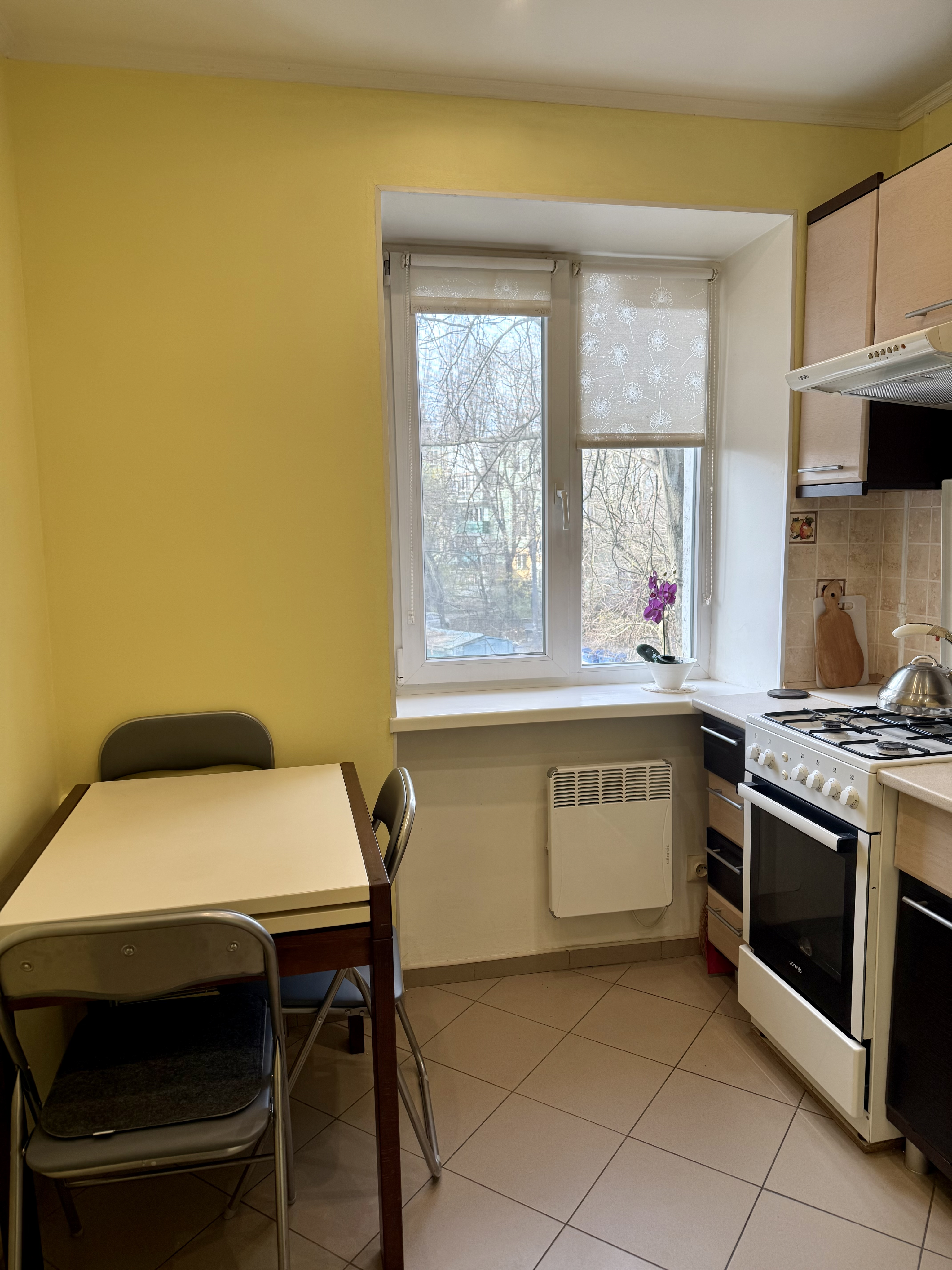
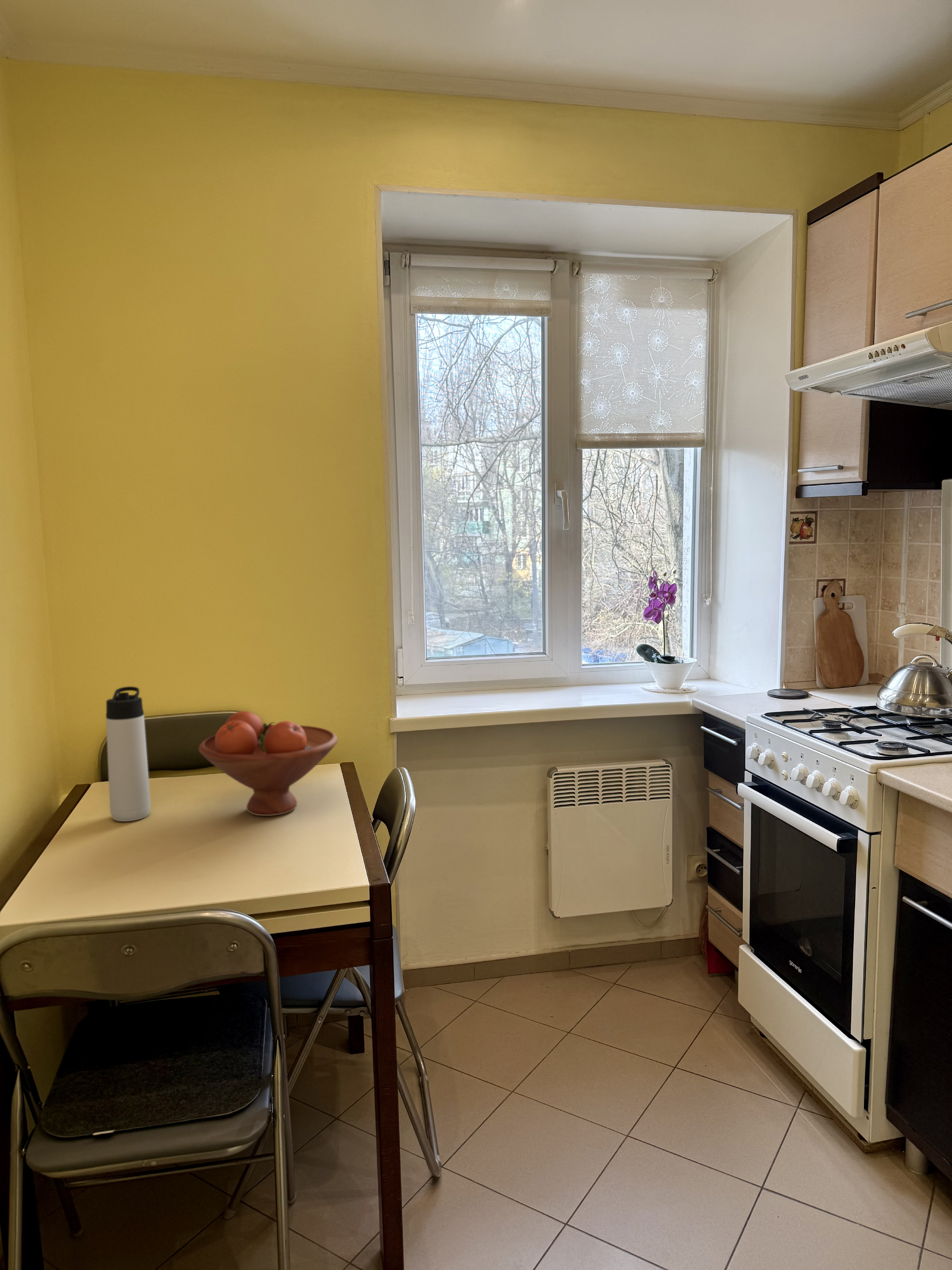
+ thermos bottle (128, 753)
+ fruit bowl (270, 761)
